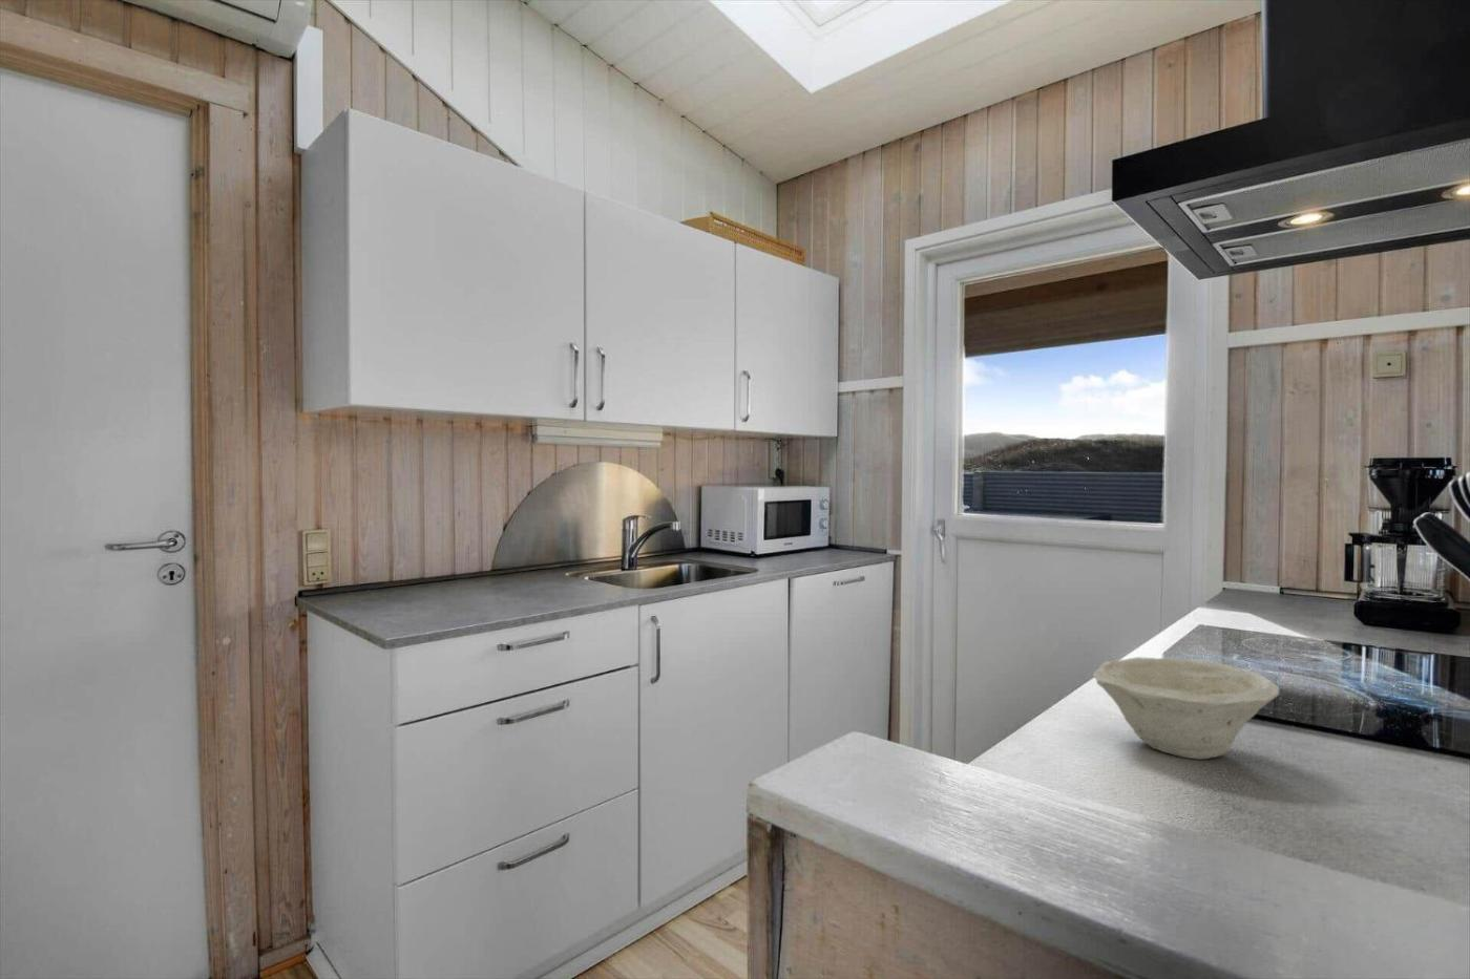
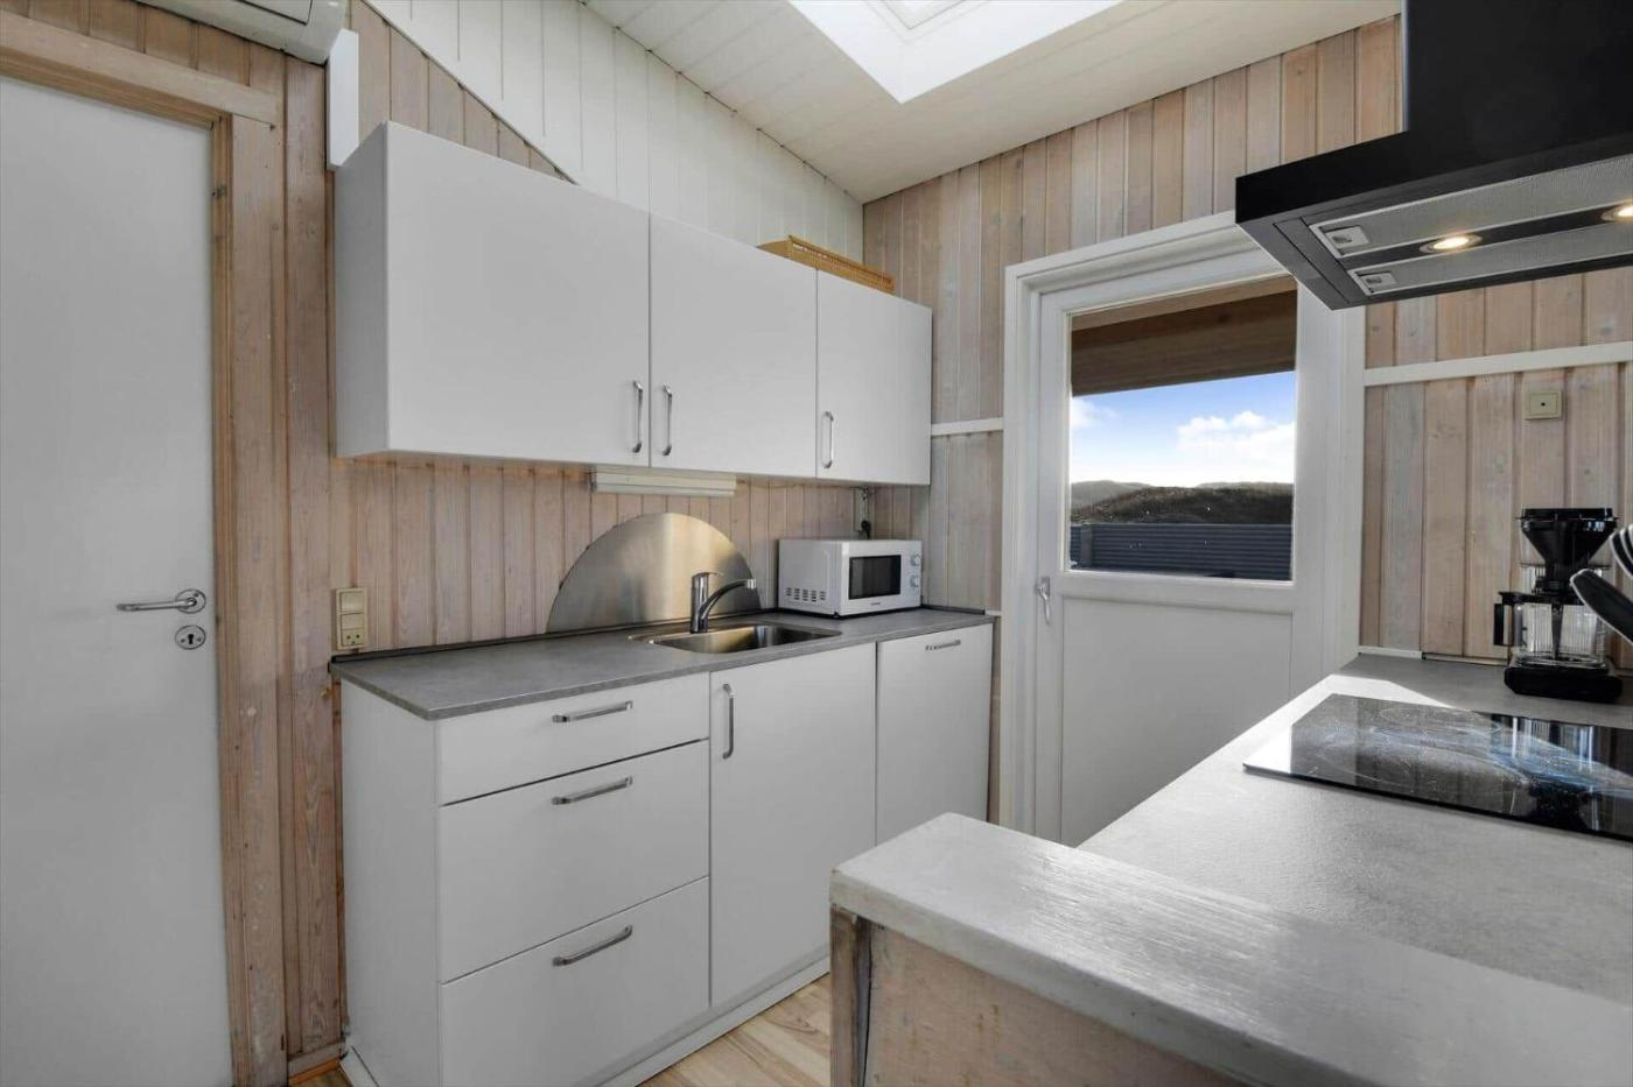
- bowl (1179, 707)
